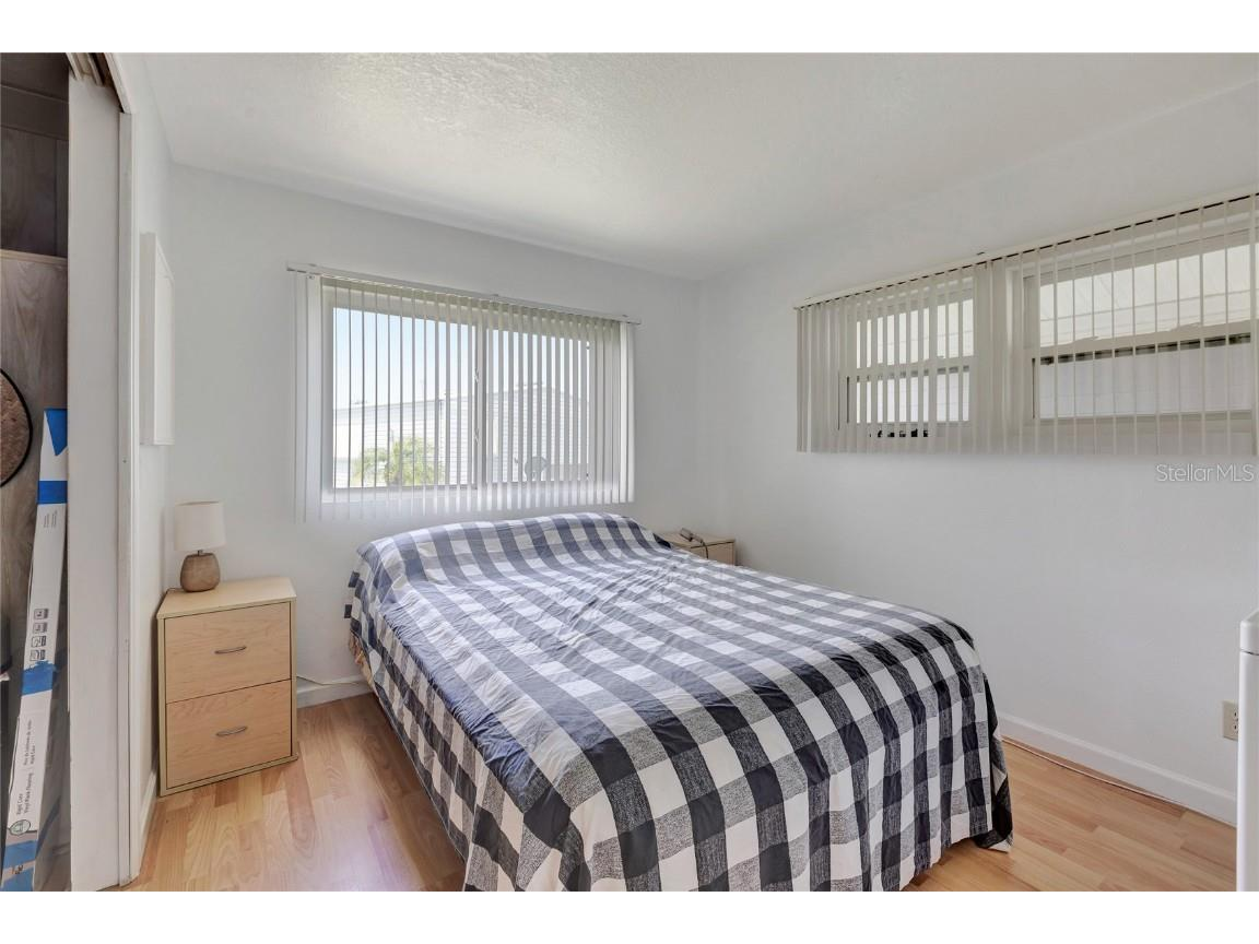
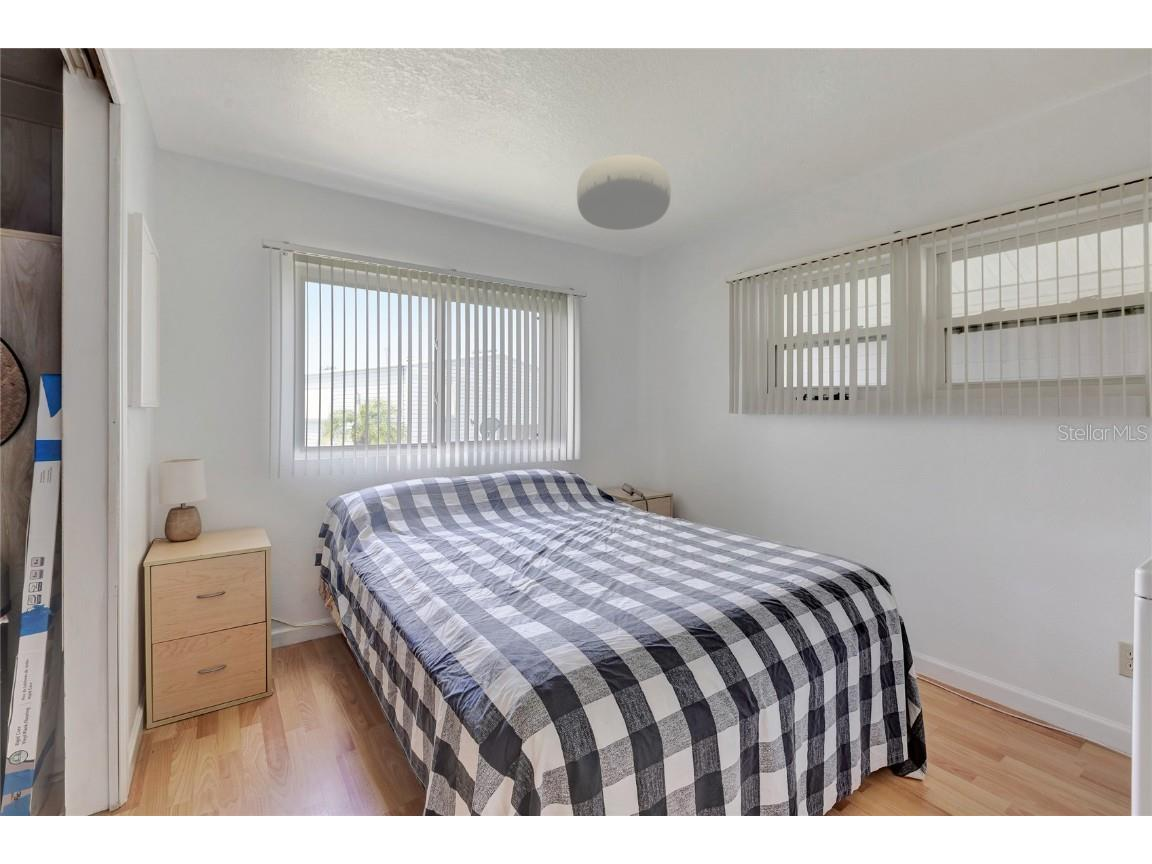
+ ceiling light (623, 194)
